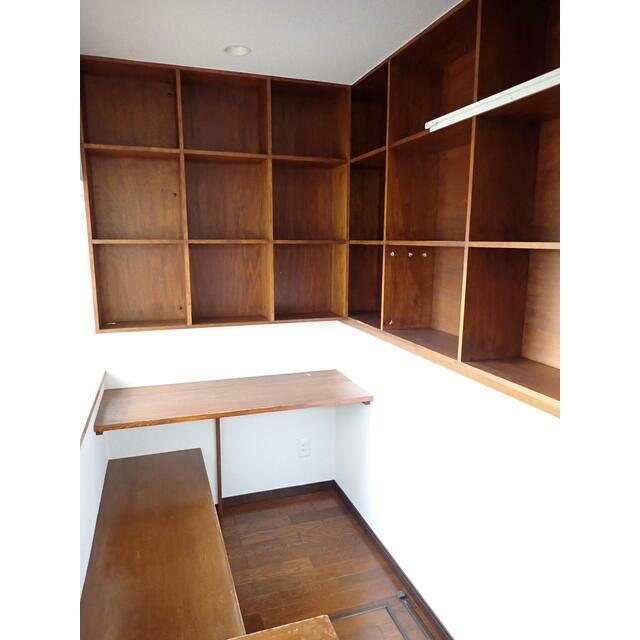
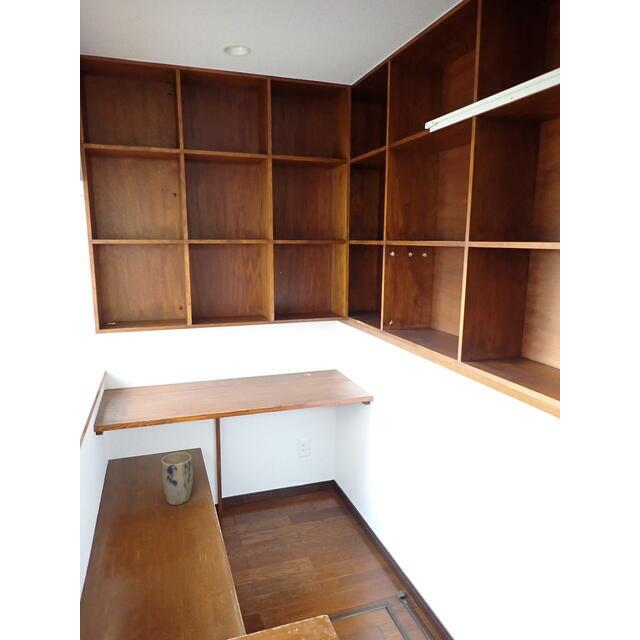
+ plant pot (177, 479)
